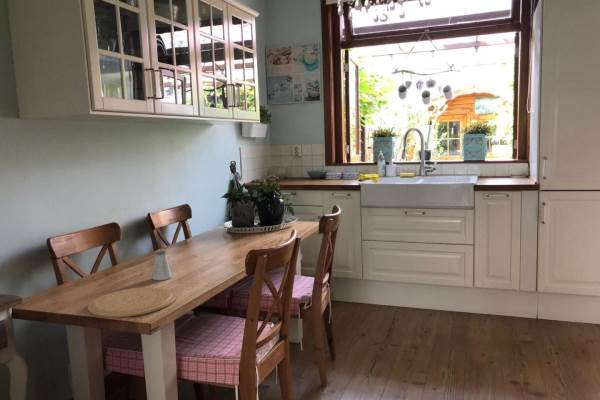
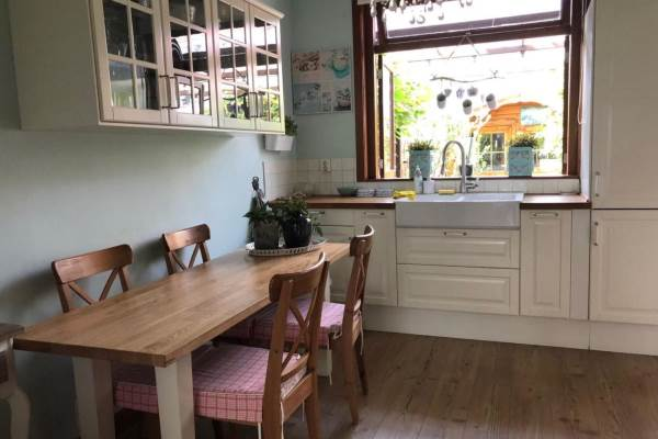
- saltshaker (161, 264)
- plate (133, 300)
